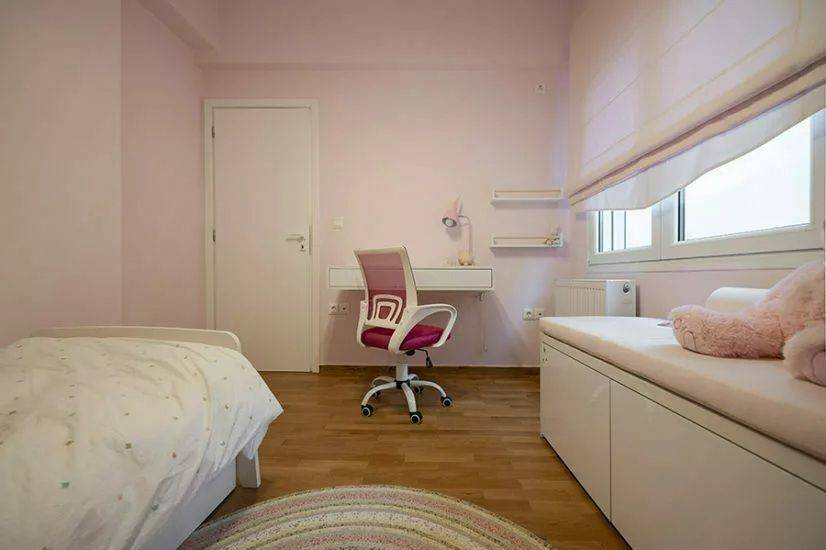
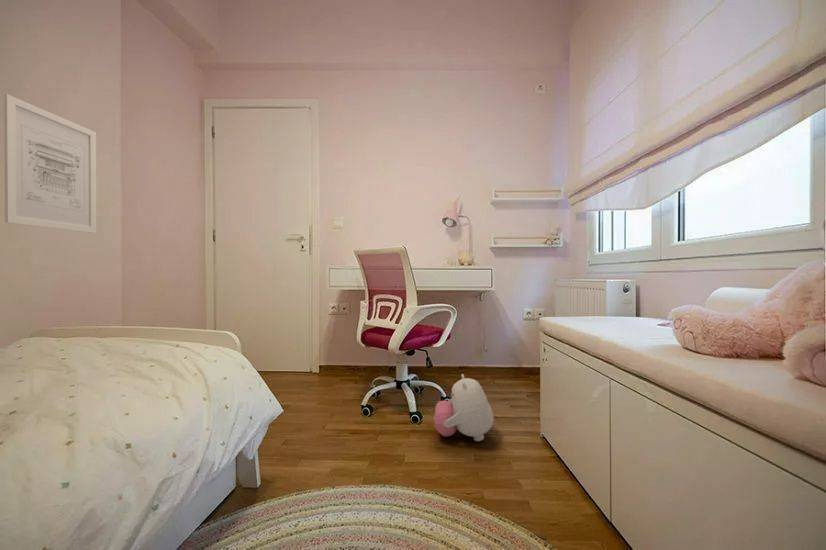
+ plush toy (463, 406)
+ wall art (55, 172)
